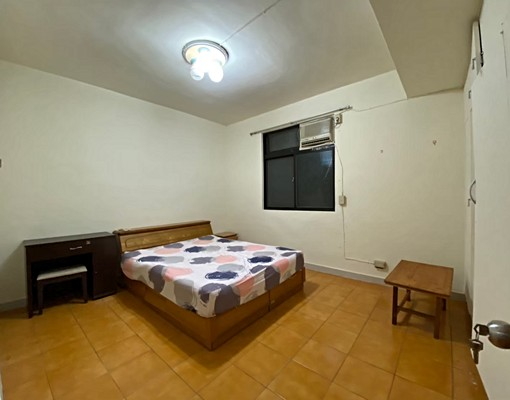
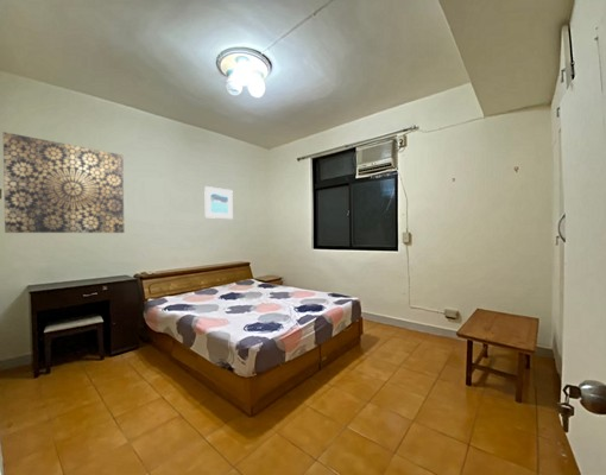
+ wall art (70, 189)
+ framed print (219, 203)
